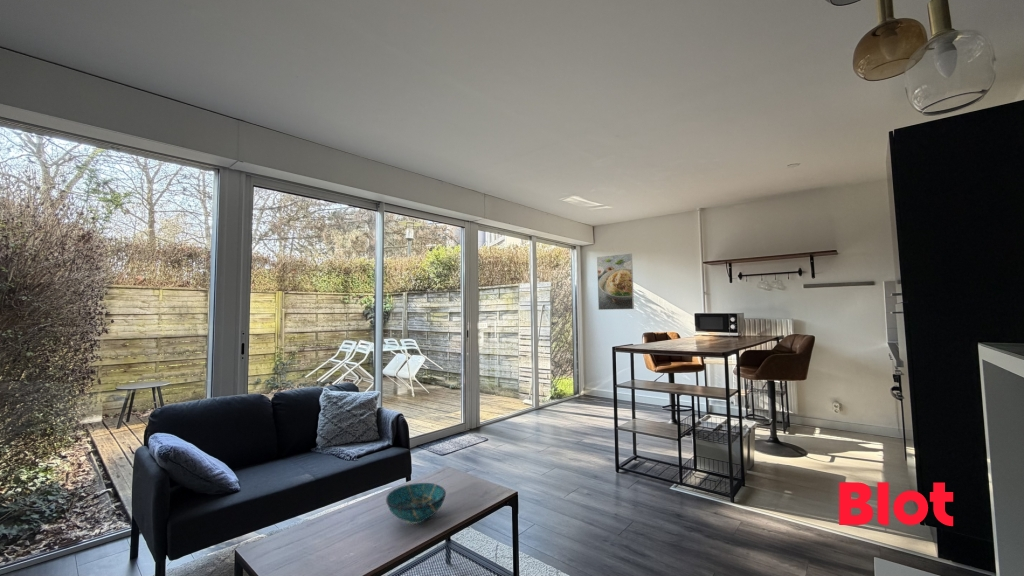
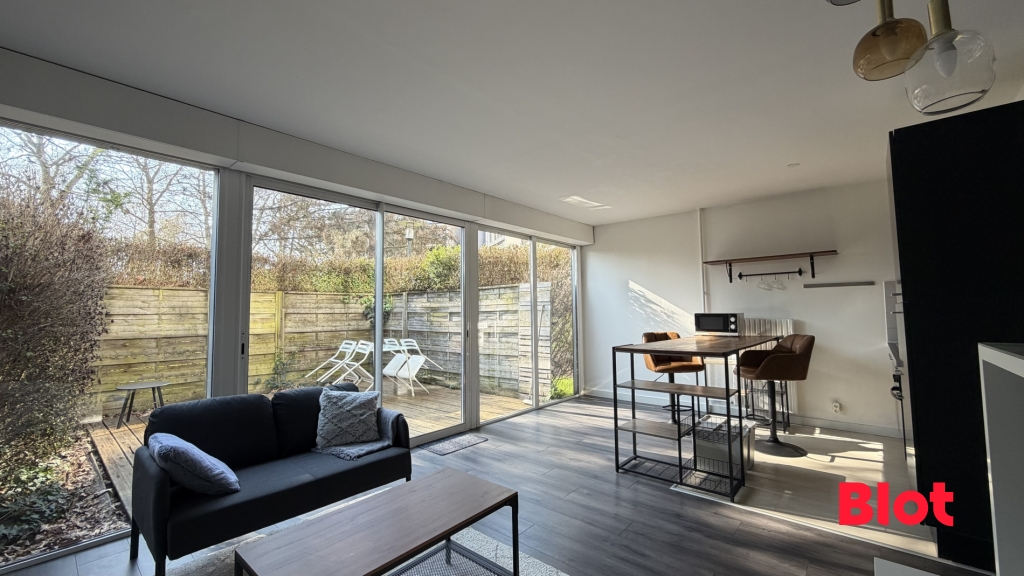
- decorative bowl (416, 506)
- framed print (614, 282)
